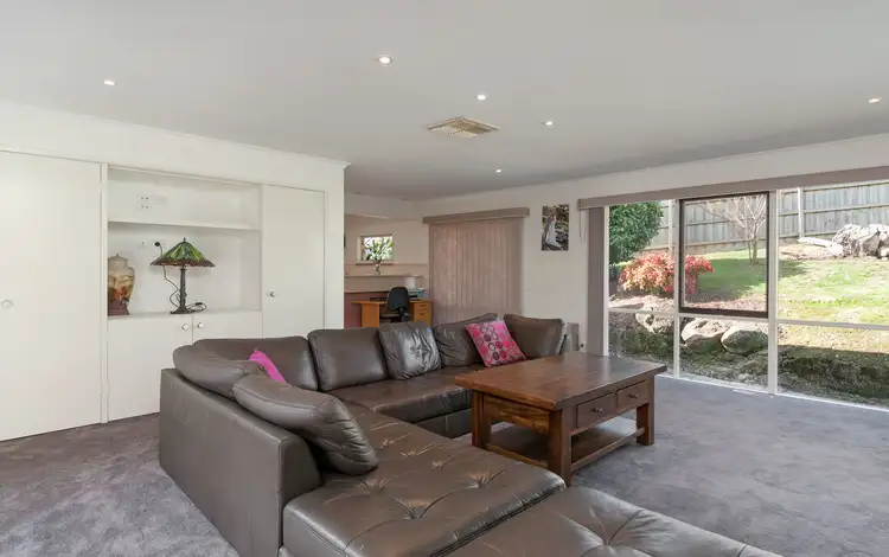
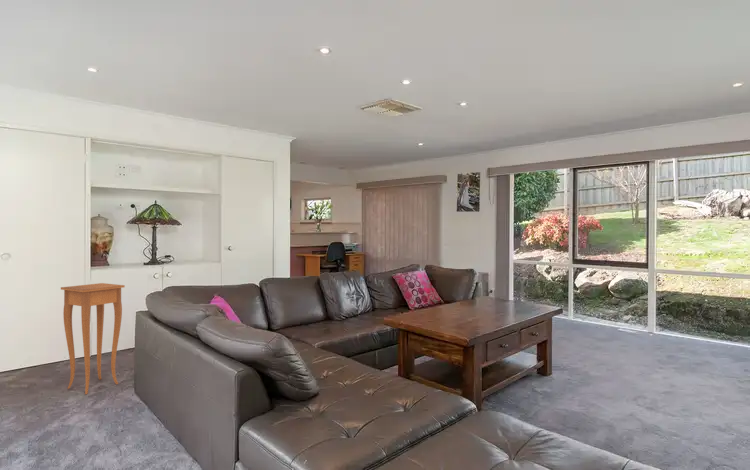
+ side table (89, 336)
